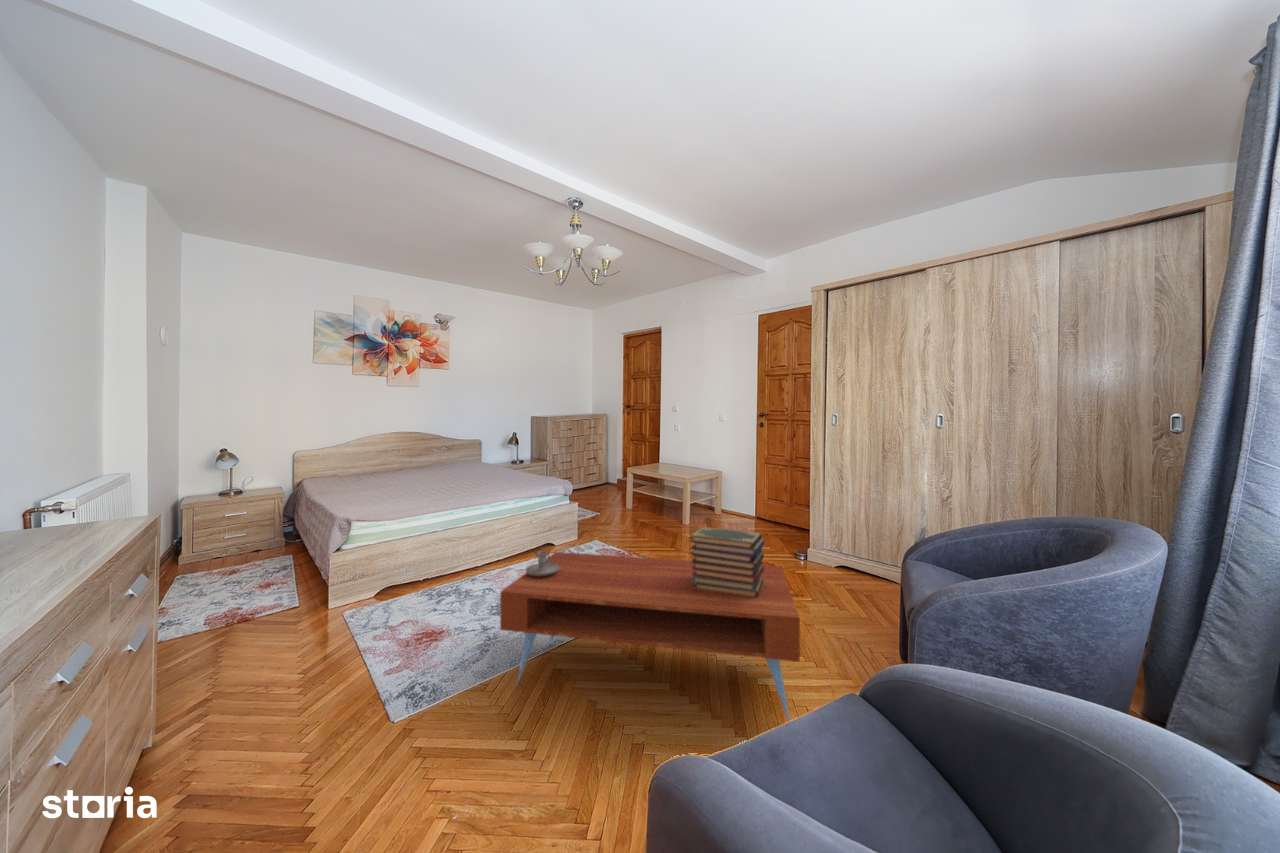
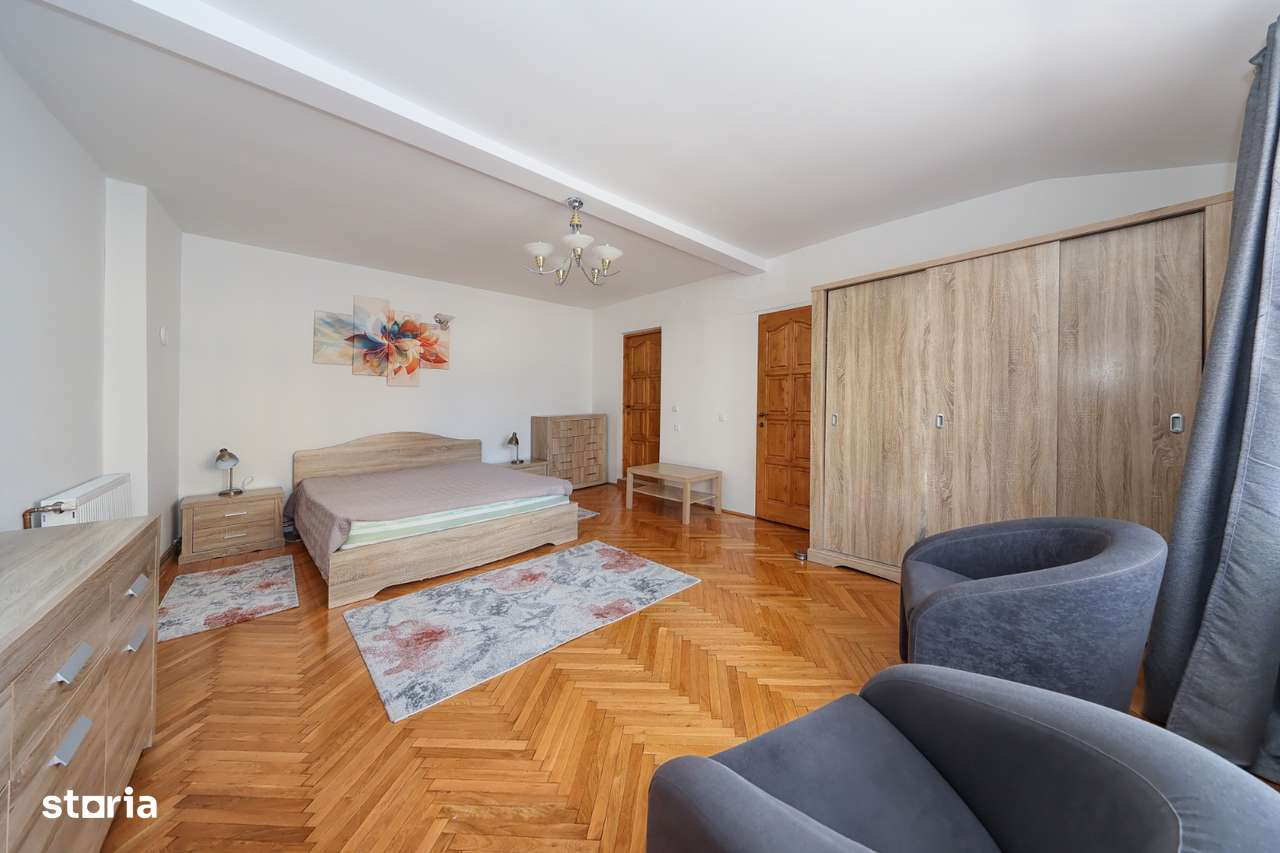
- coffee table (652, 629)
- candle holder (543, 561)
- book stack (727, 559)
